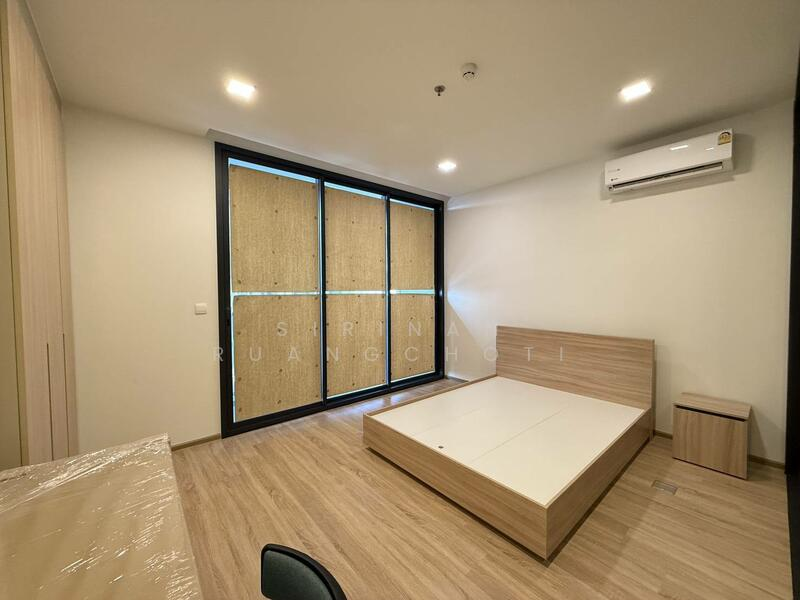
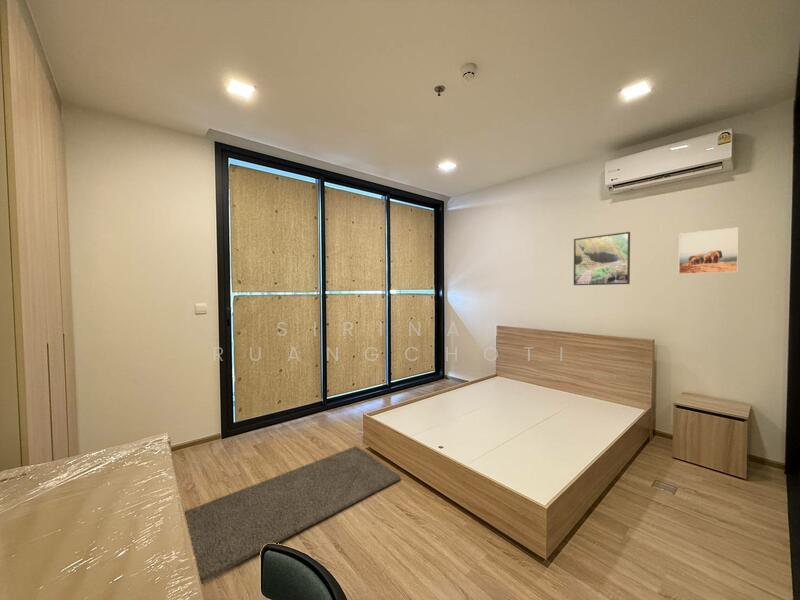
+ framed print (707, 252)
+ rug (282, 502)
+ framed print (600, 260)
